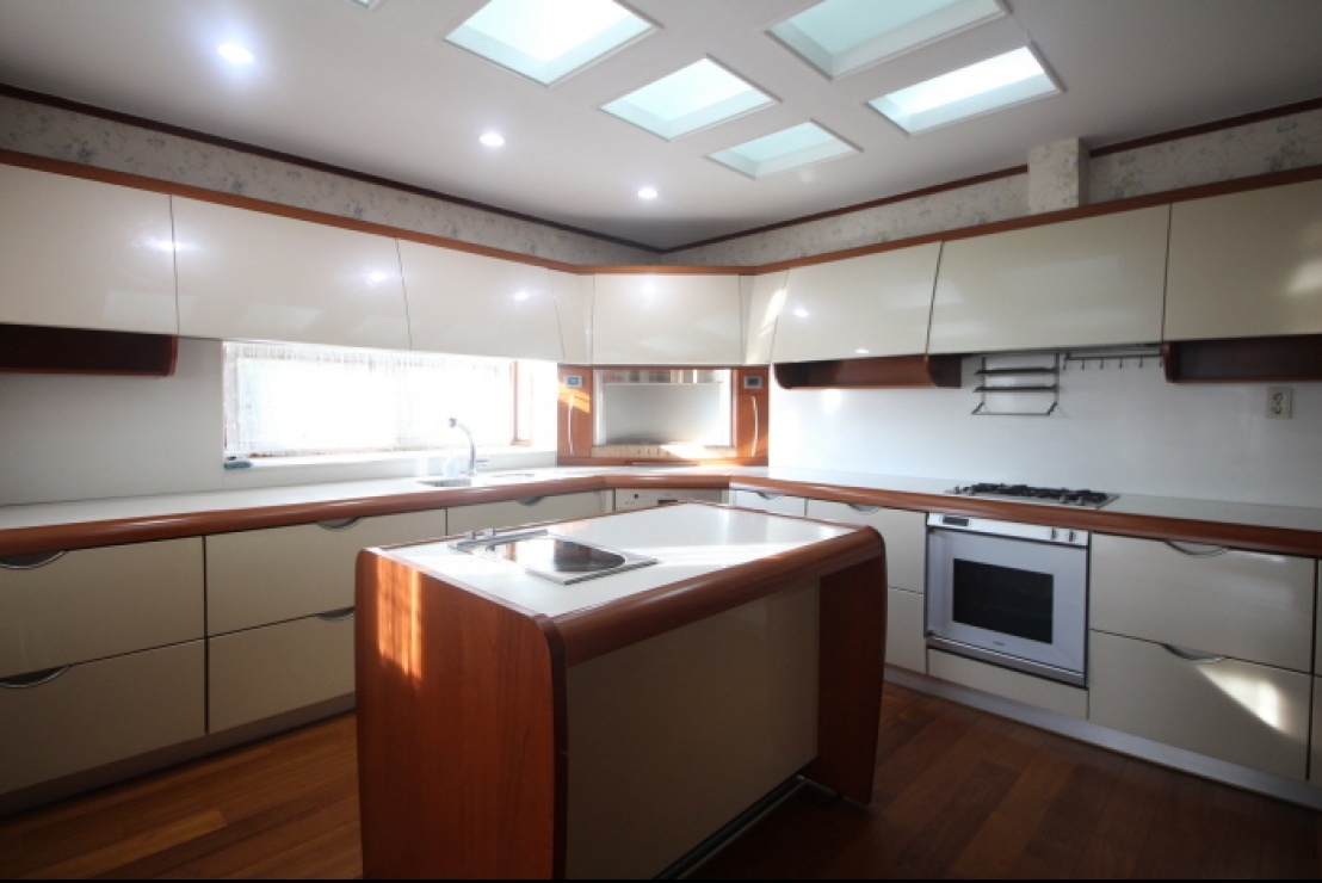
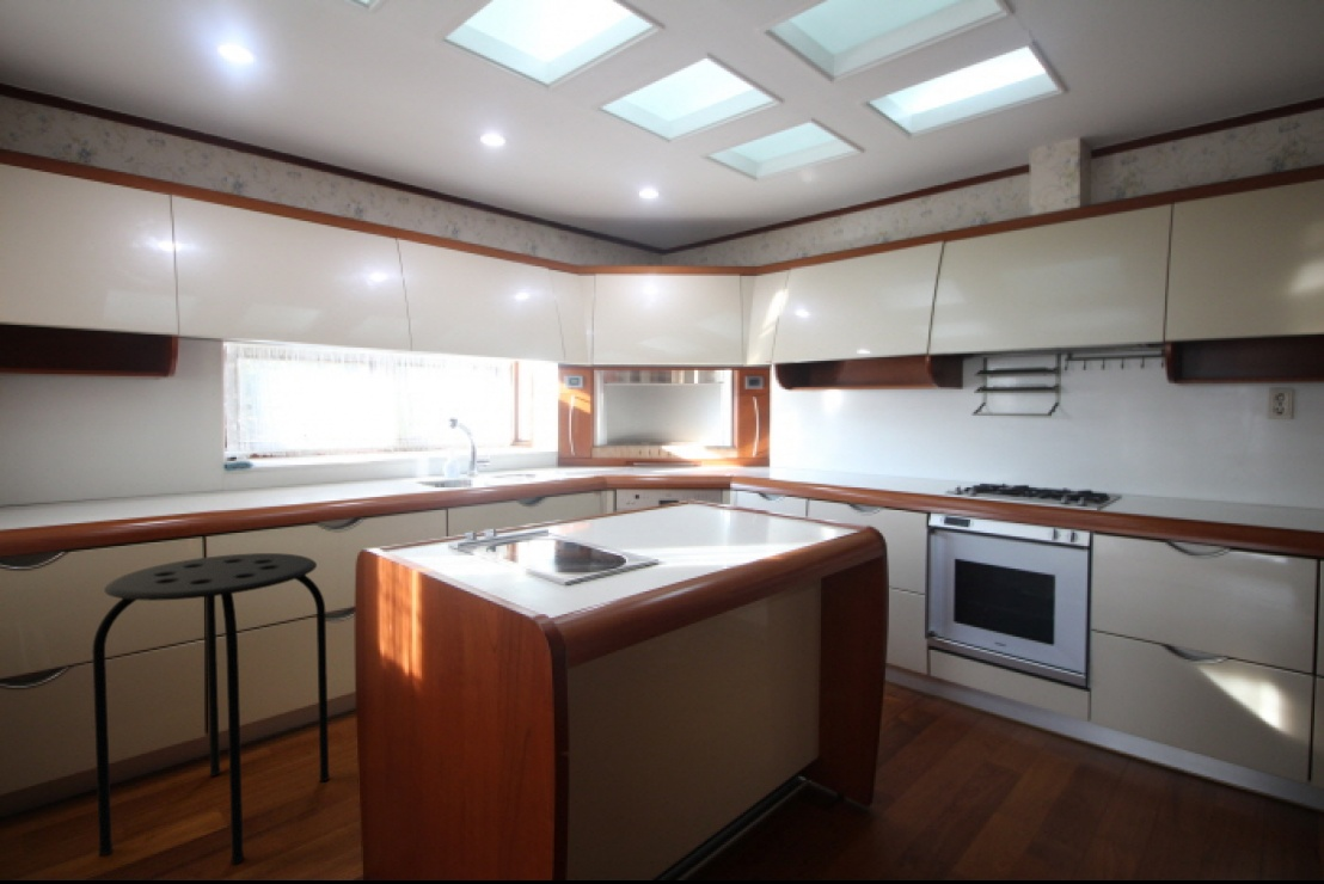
+ stool (216, 692)
